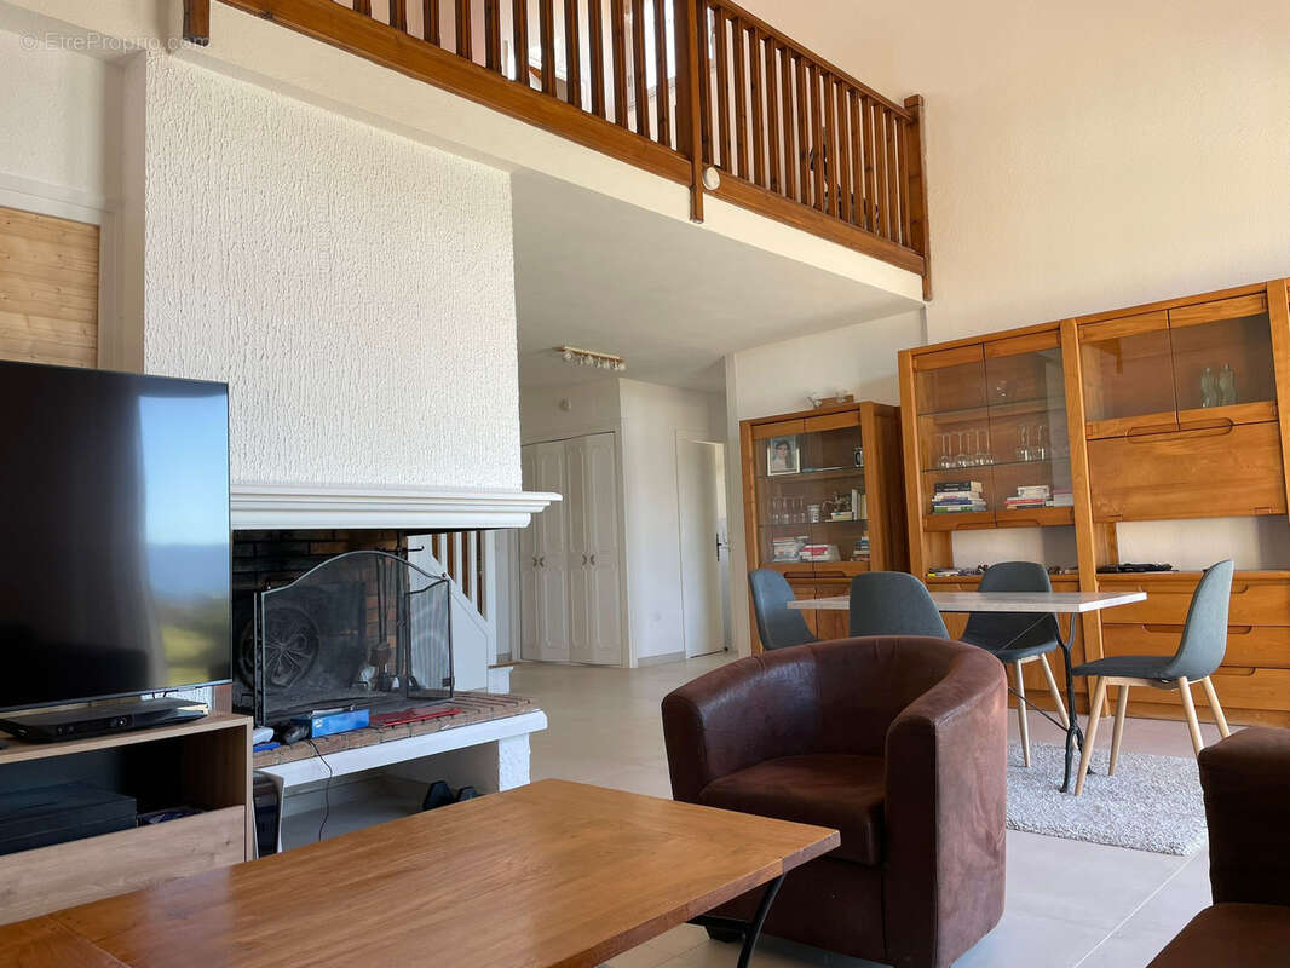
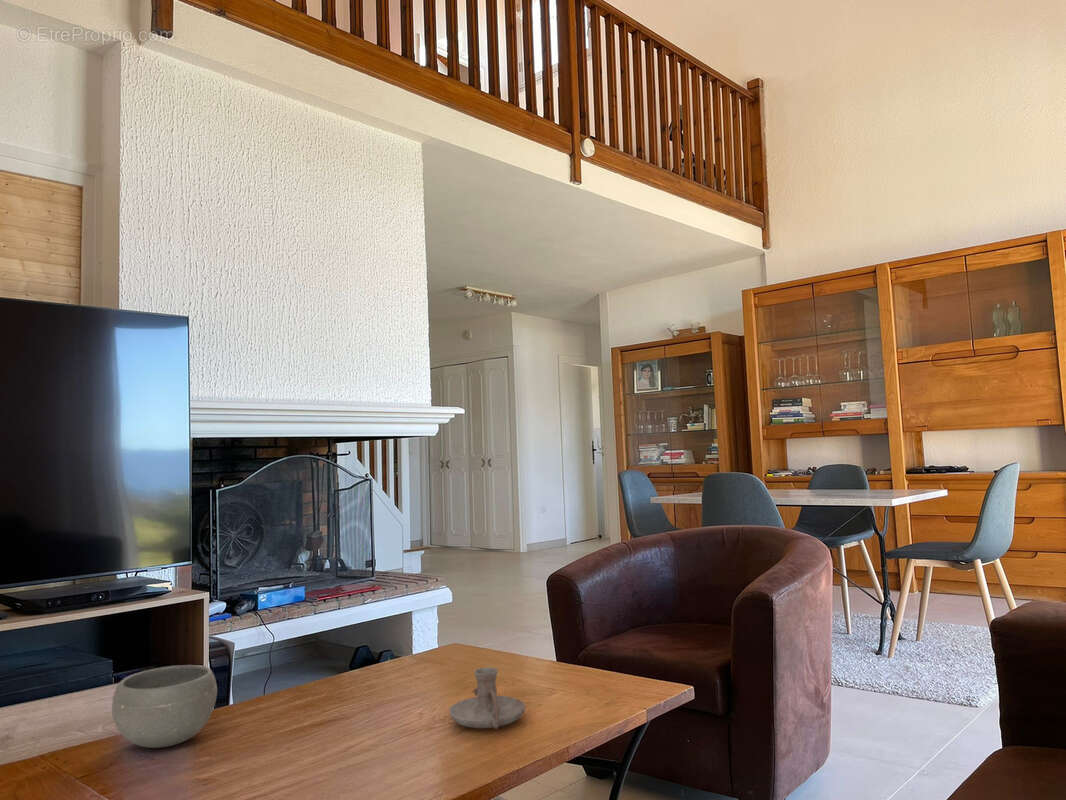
+ bowl (166, 708)
+ candle holder (488, 698)
